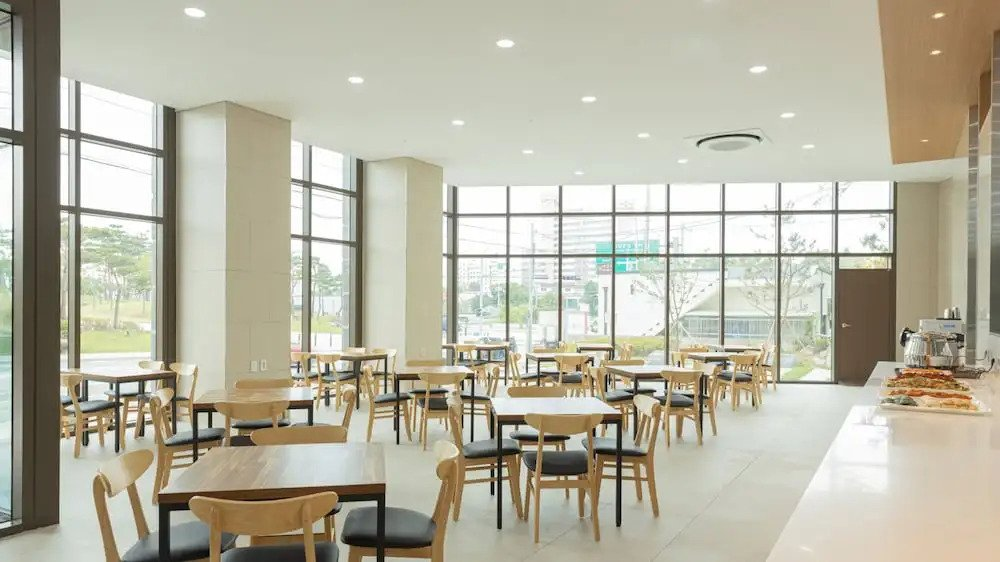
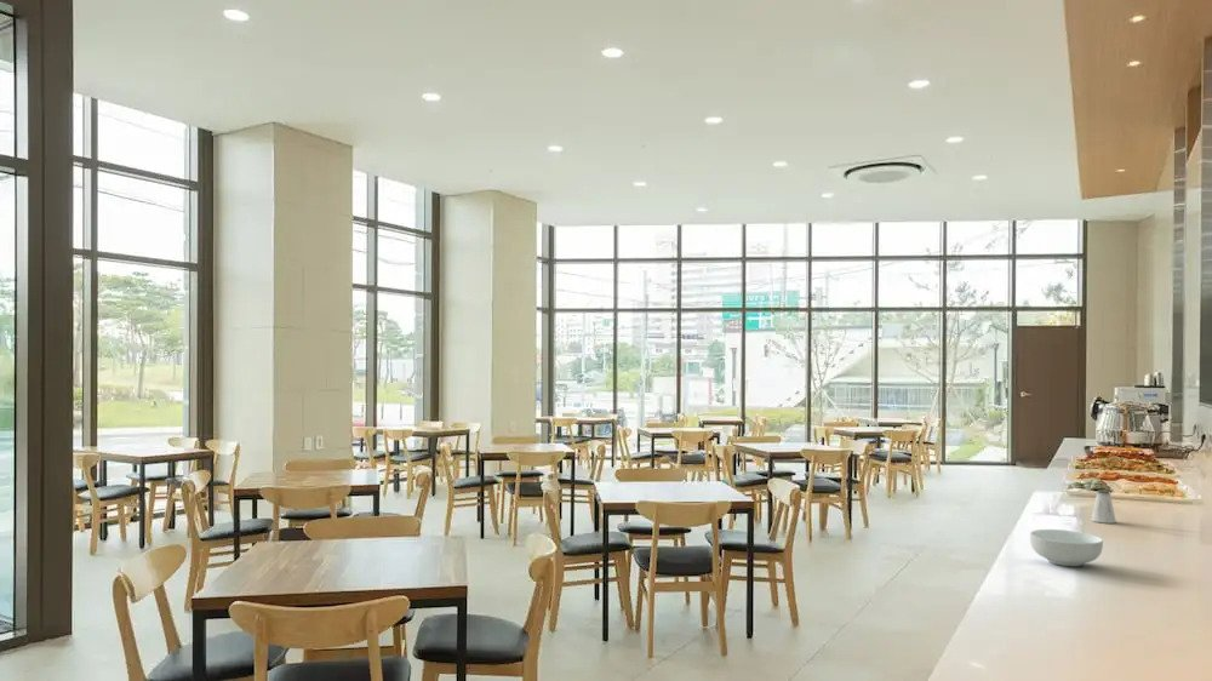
+ saltshaker (1103, 505)
+ cereal bowl (1065, 549)
